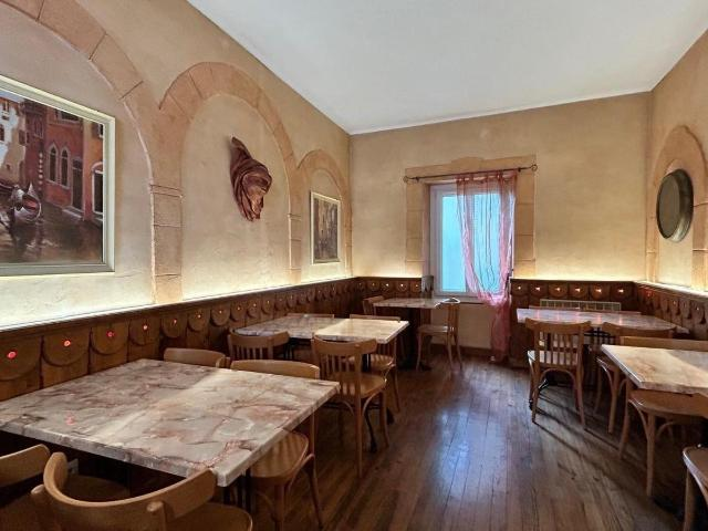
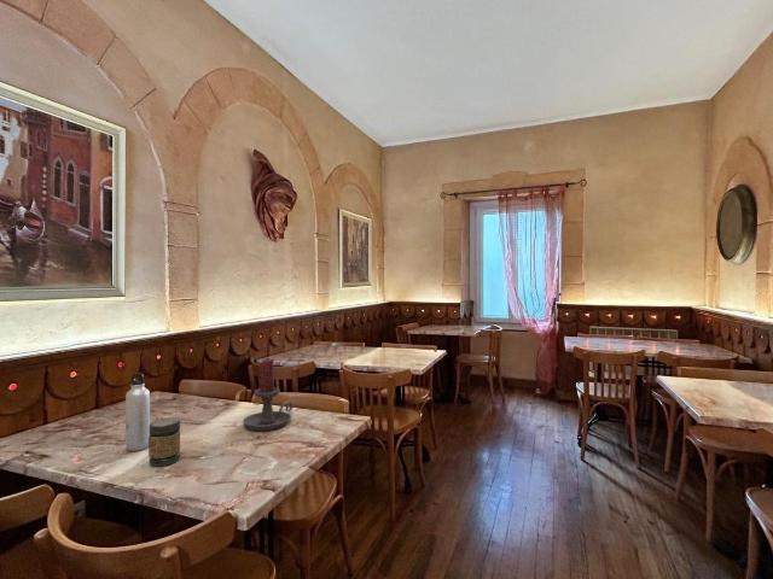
+ jar (164, 440)
+ water bottle (138, 410)
+ candle holder (272, 390)
